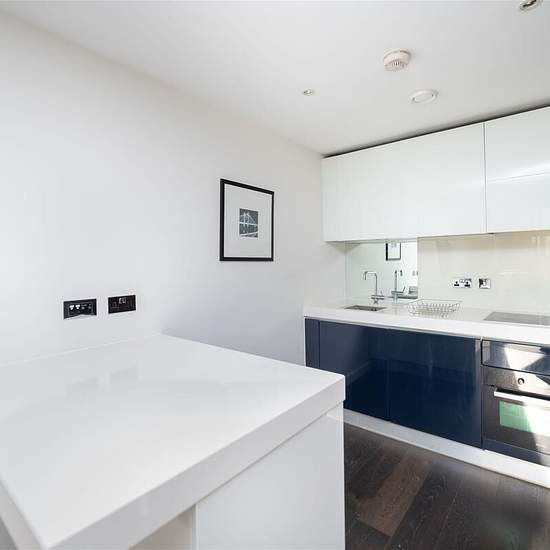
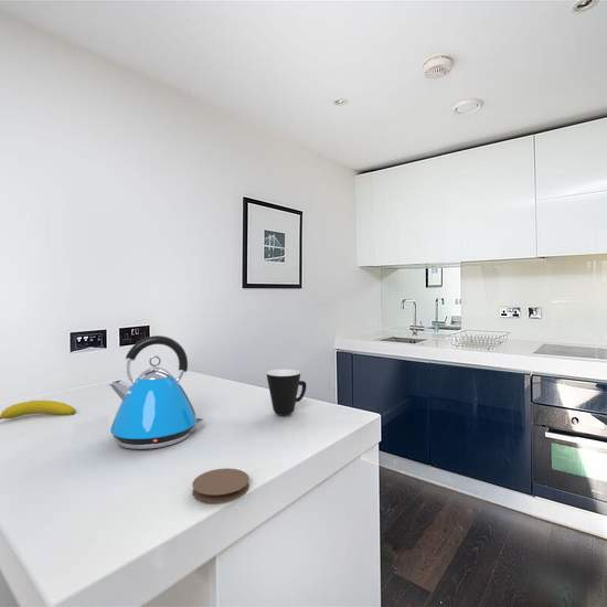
+ coaster (221, 483)
+ kettle (158, 385)
+ mug (287, 392)
+ fruit (36, 408)
